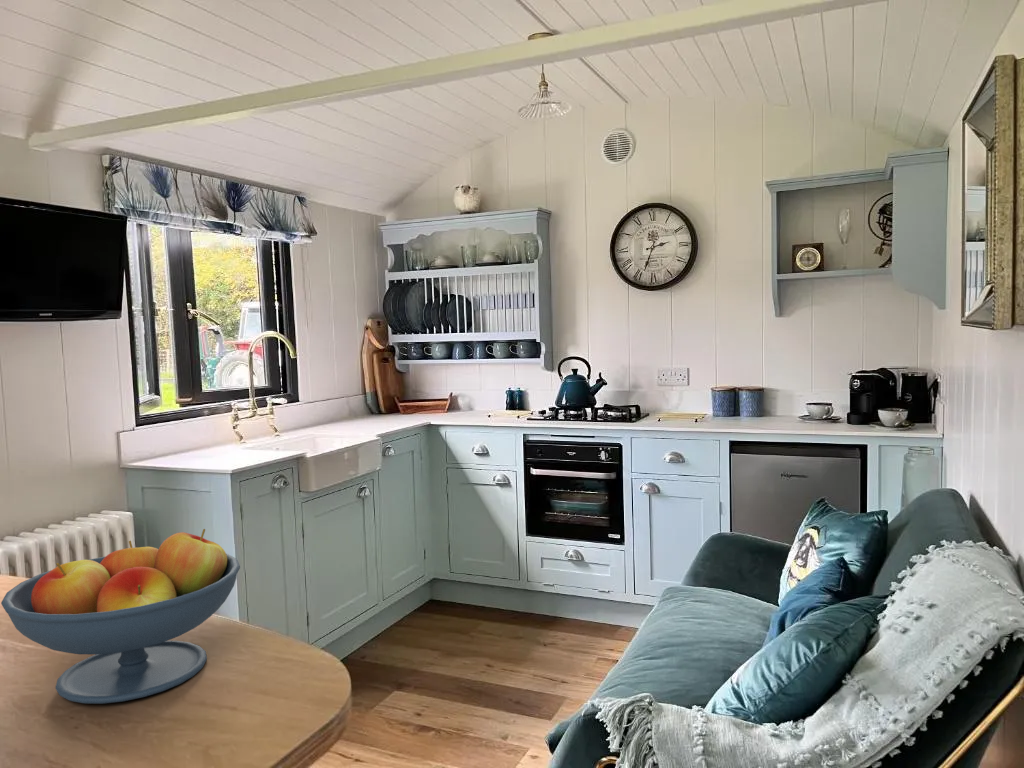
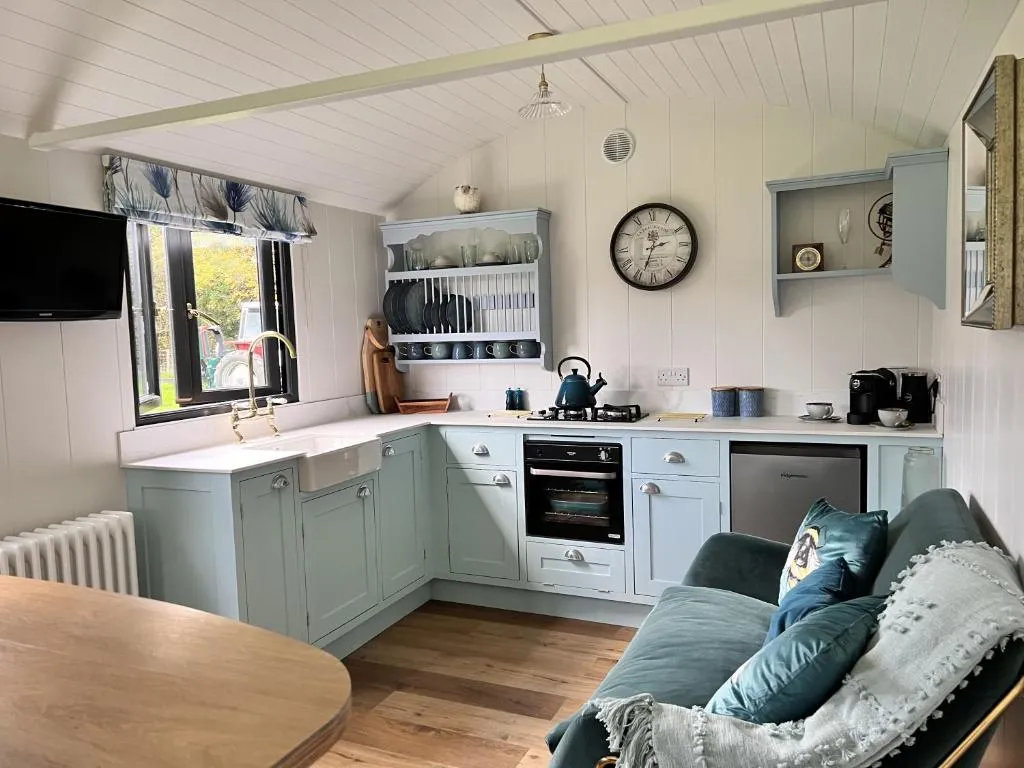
- fruit bowl (129, 608)
